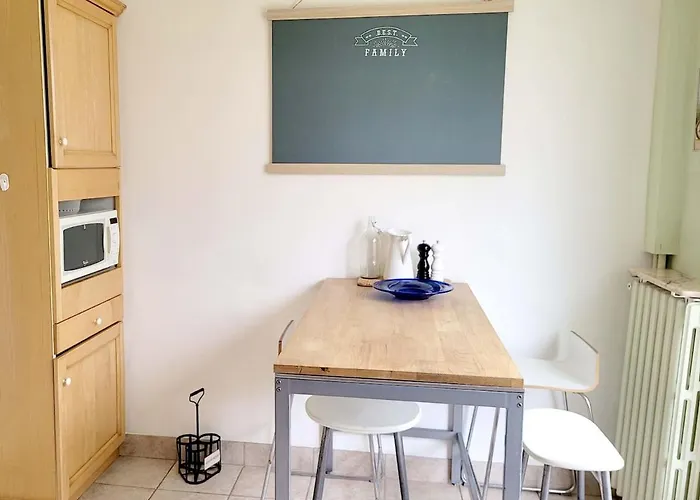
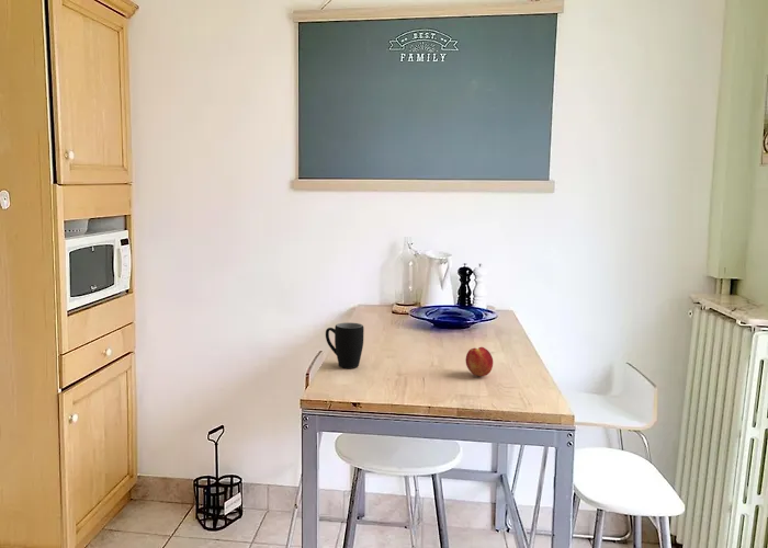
+ peach (479, 361)
+ mug (342, 344)
